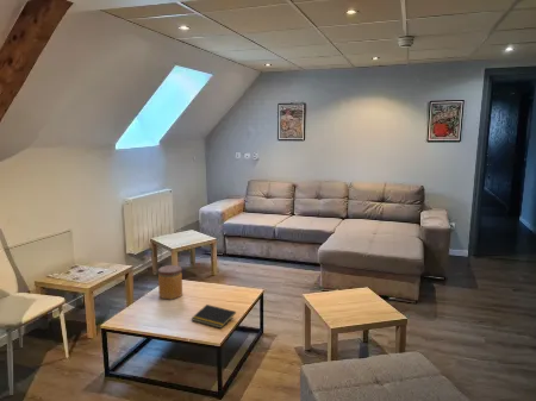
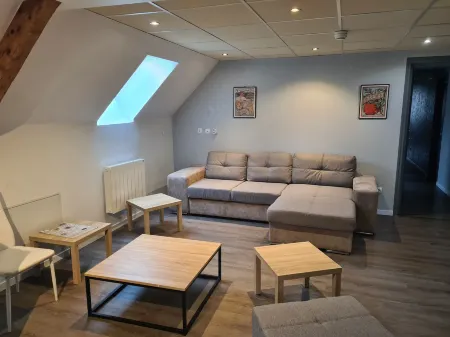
- jar (170, 281)
- notepad (213, 315)
